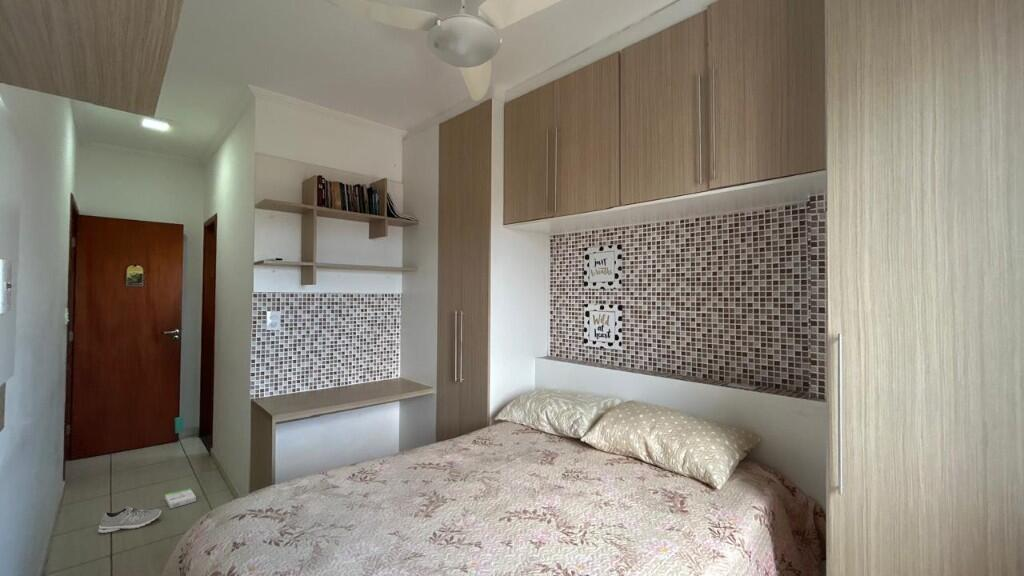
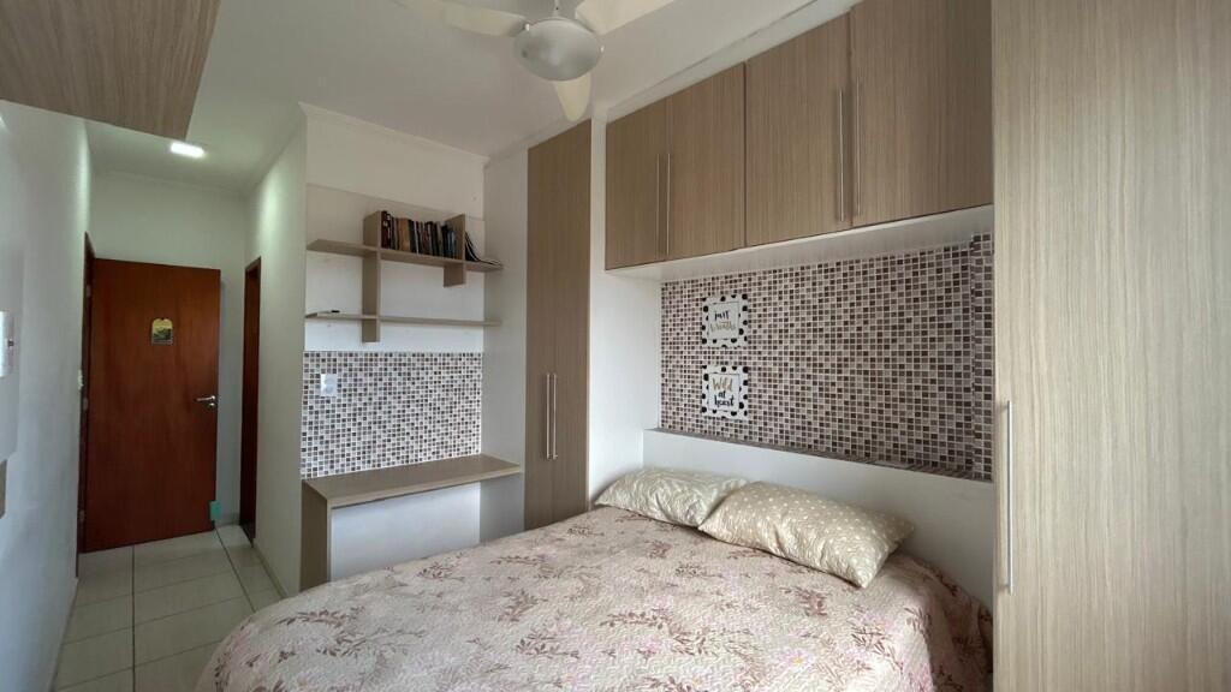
- box (180, 497)
- sneaker (130, 516)
